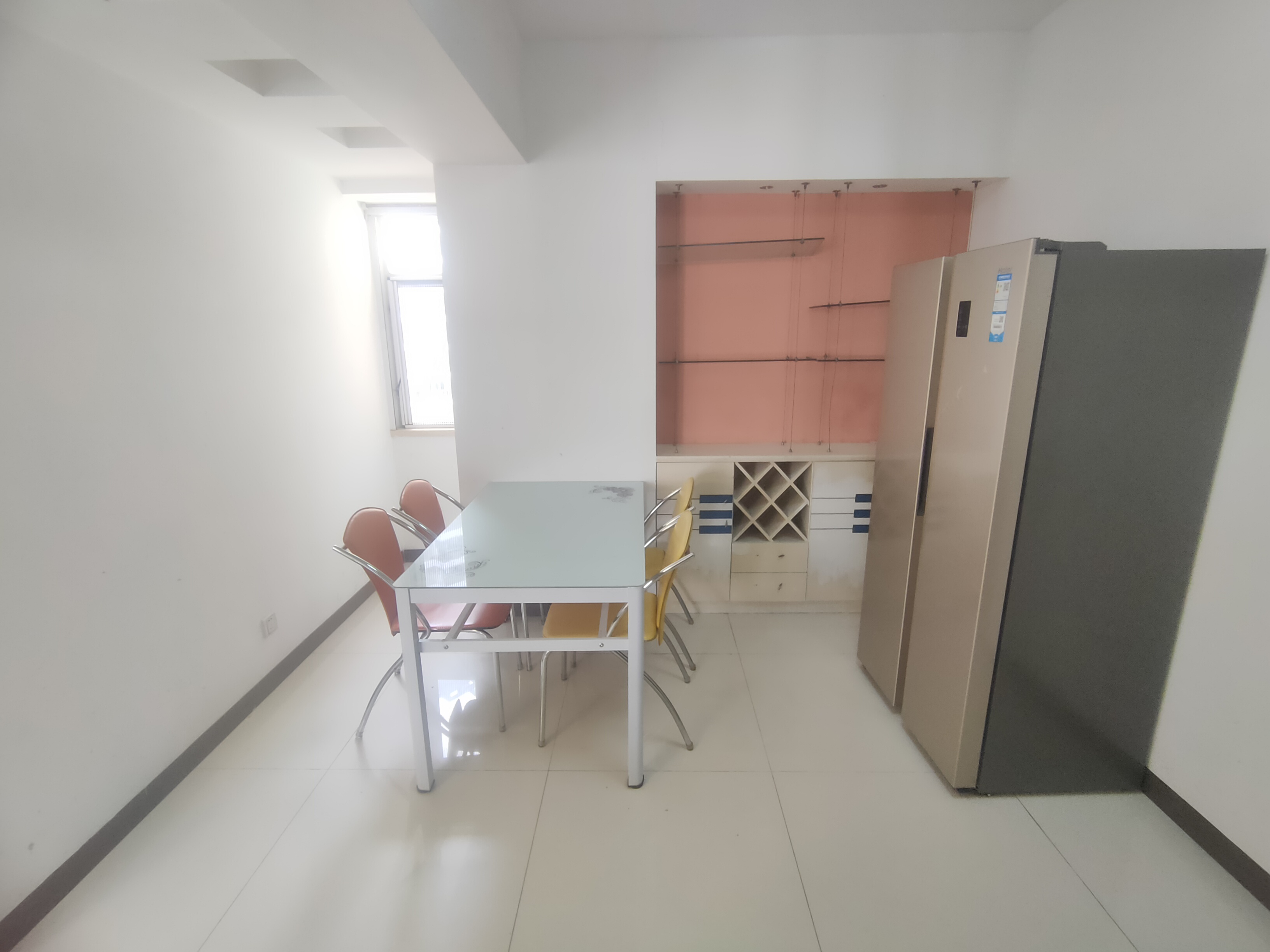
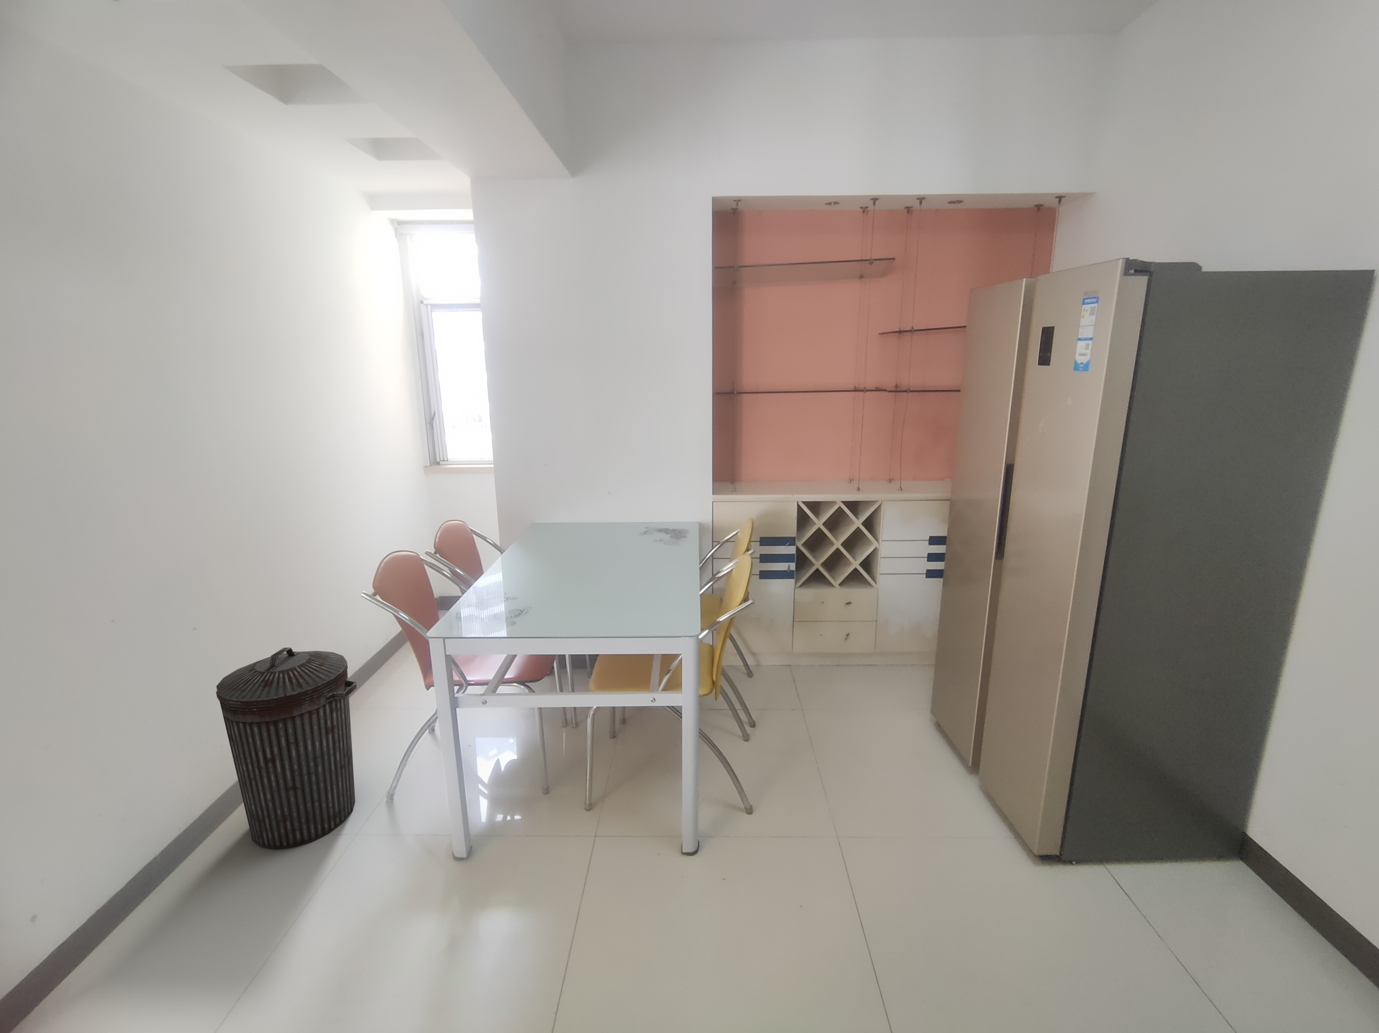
+ trash can (293, 736)
